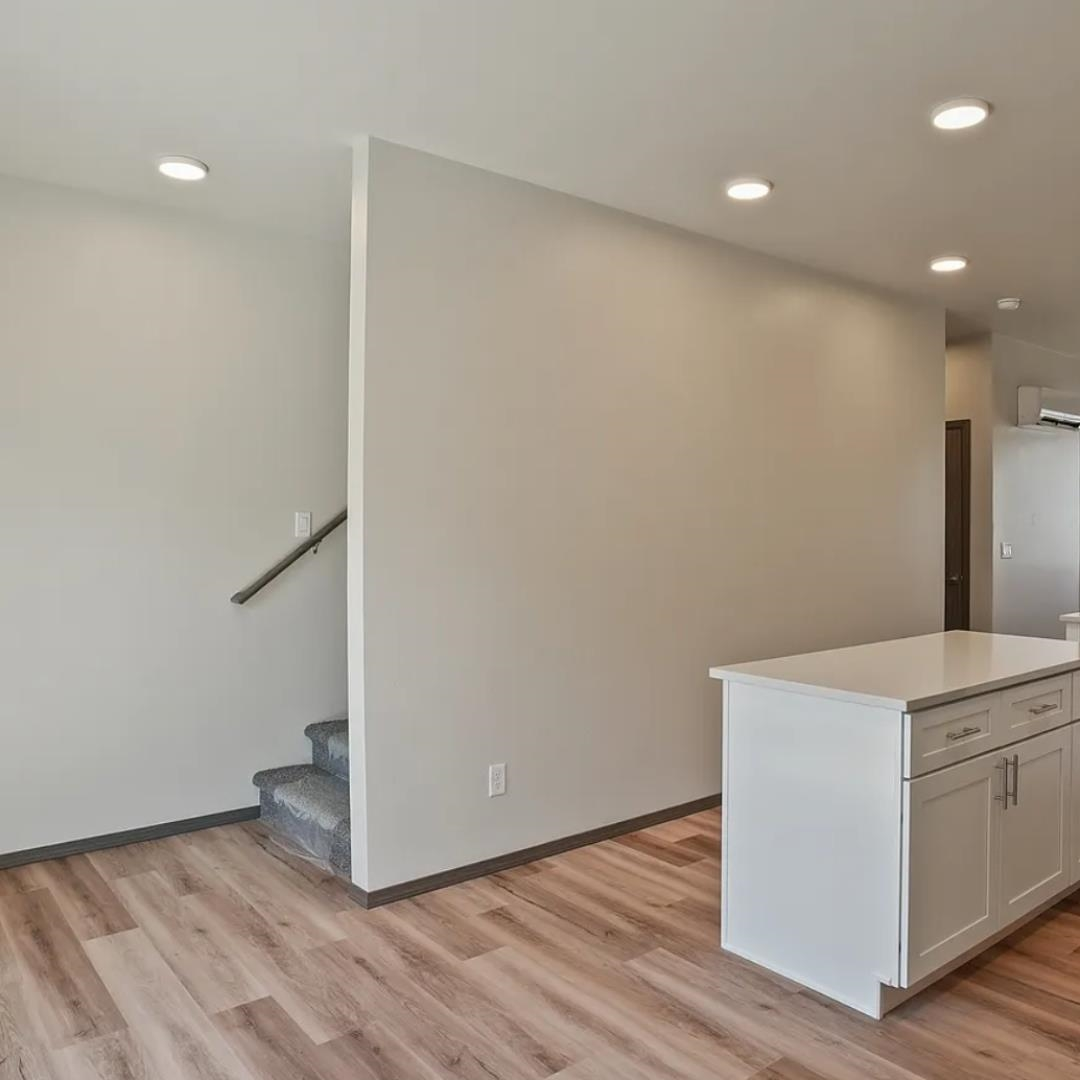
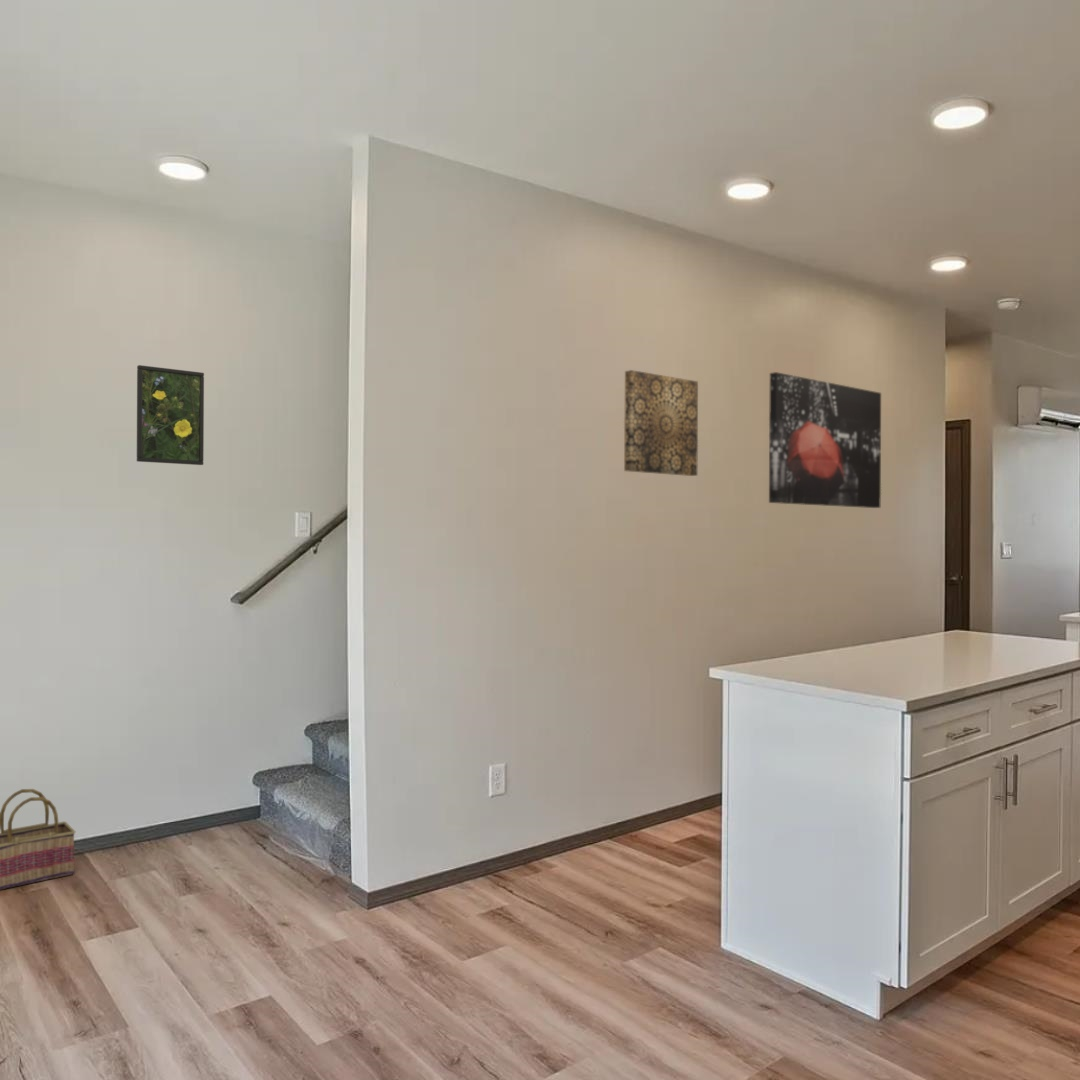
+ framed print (170, 416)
+ basket (29, 834)
+ wall art (828, 444)
+ wall art (662, 424)
